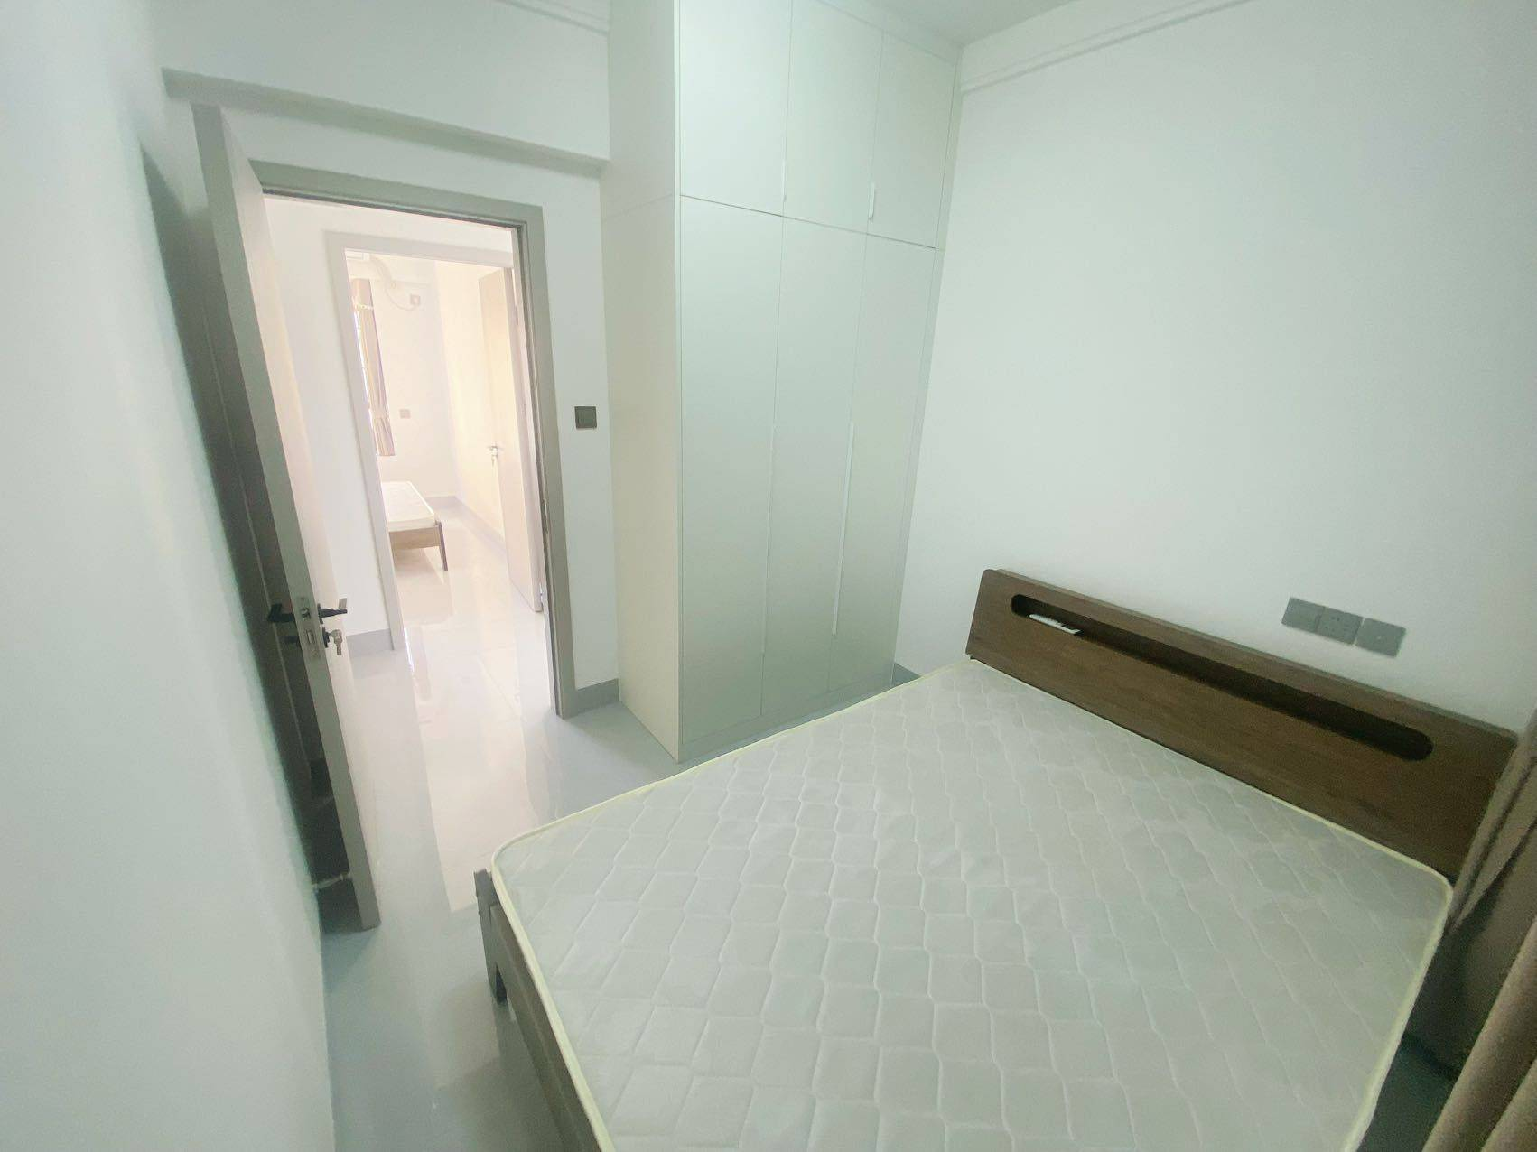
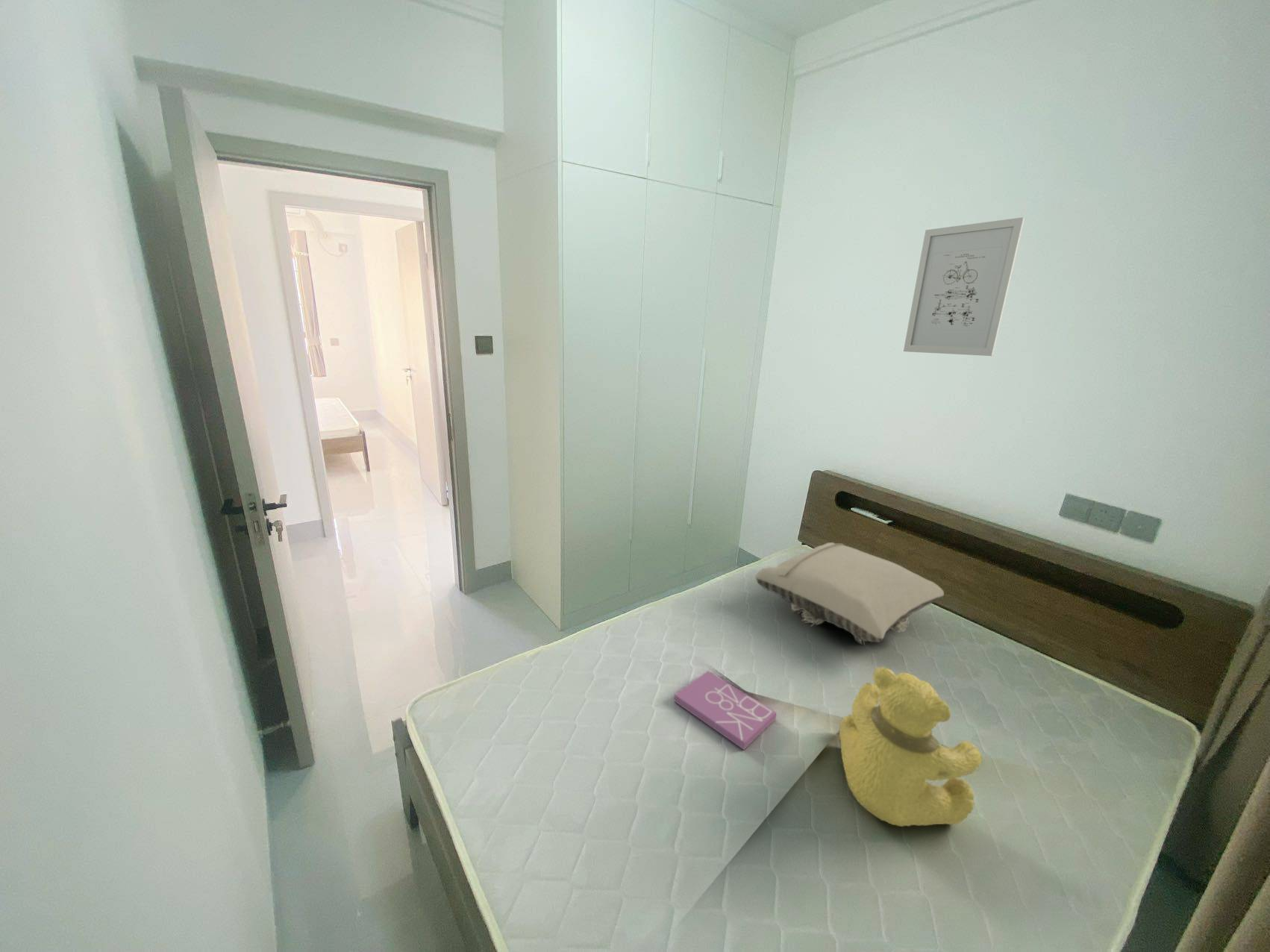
+ wall art (958, 291)
+ pillow (847, 587)
+ book (724, 707)
+ teddy bear (895, 736)
